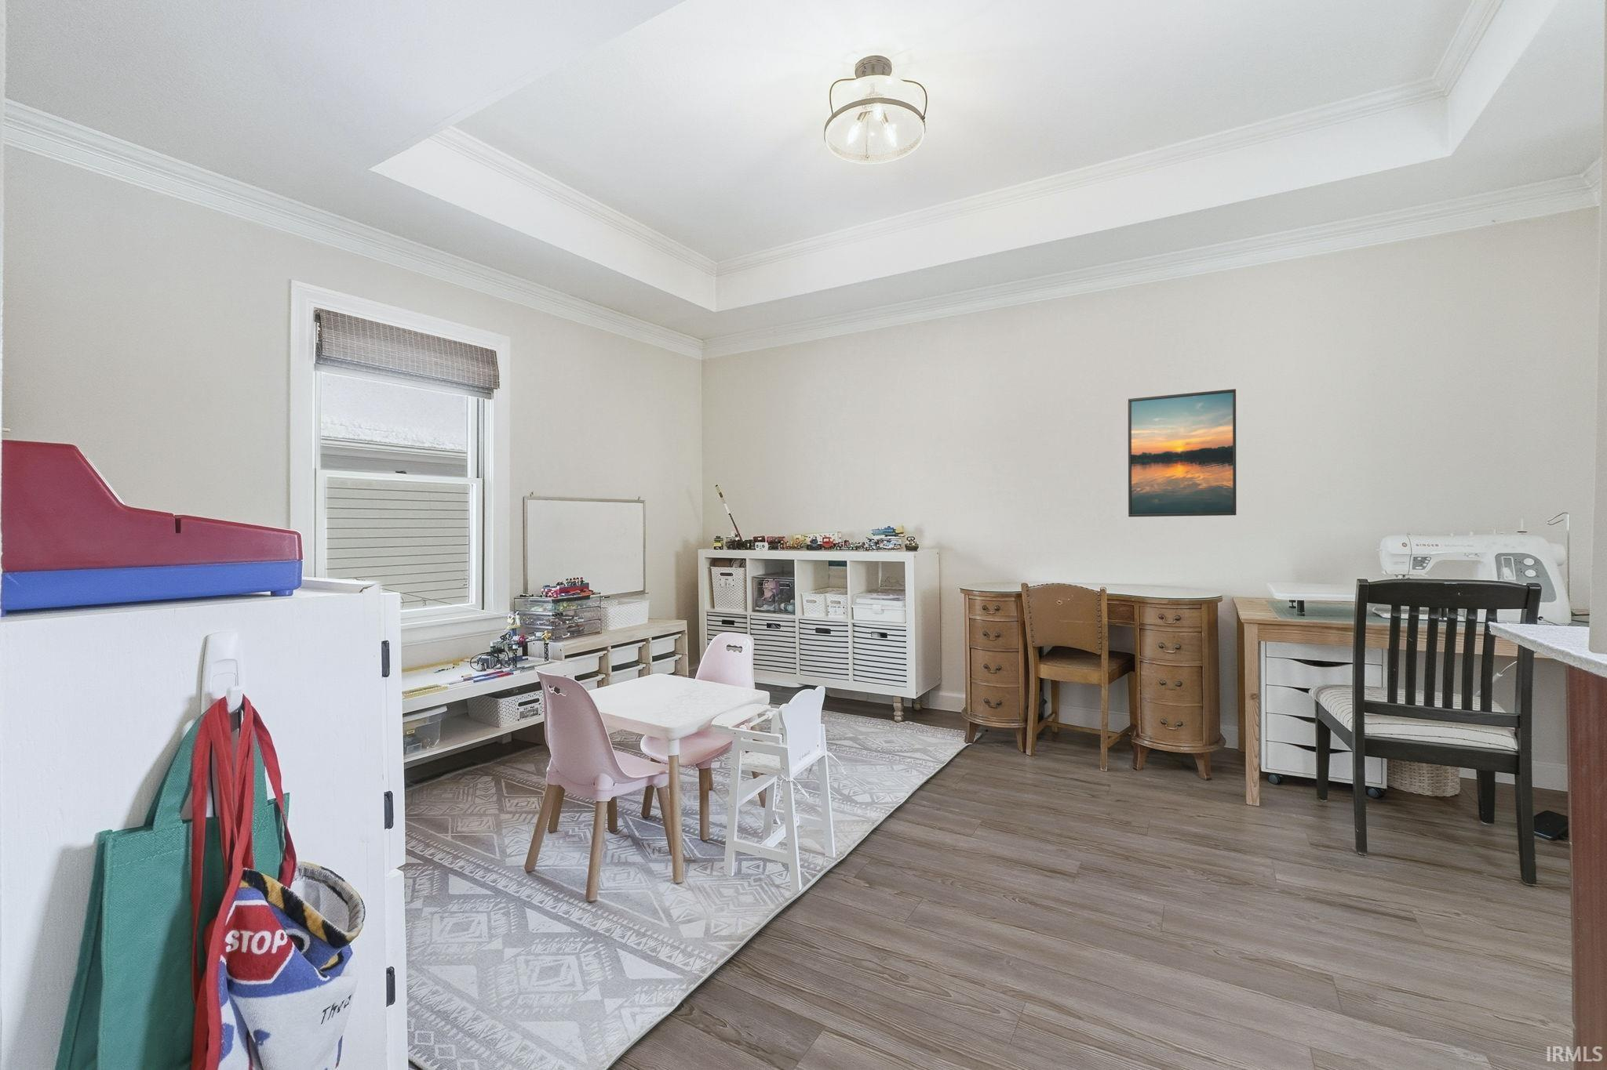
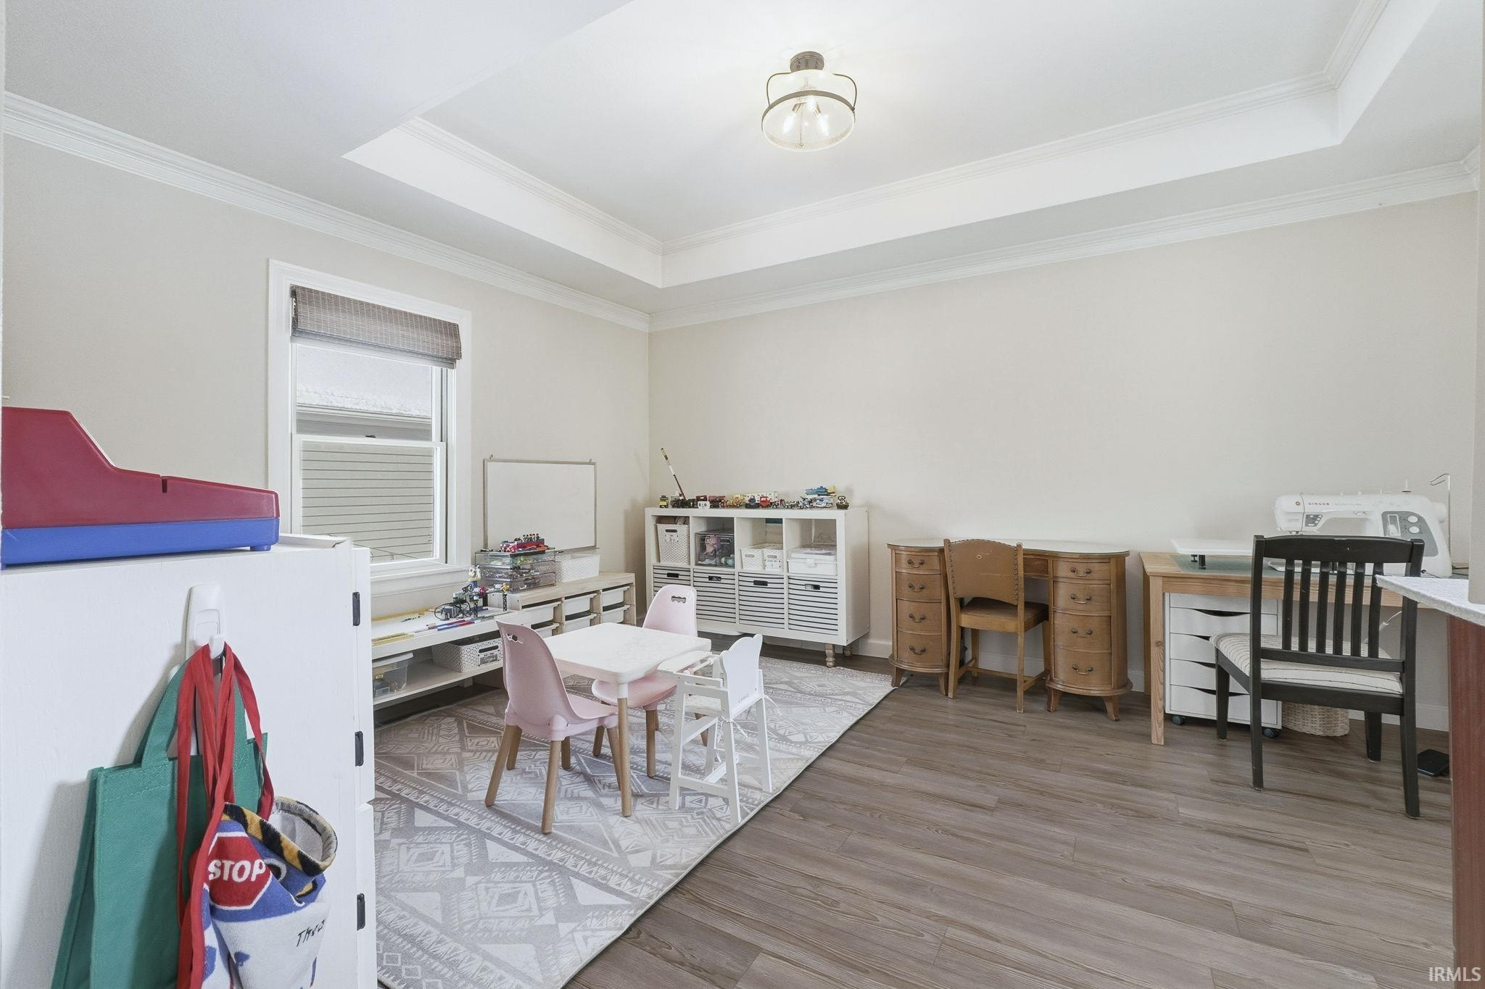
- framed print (1180, 455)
